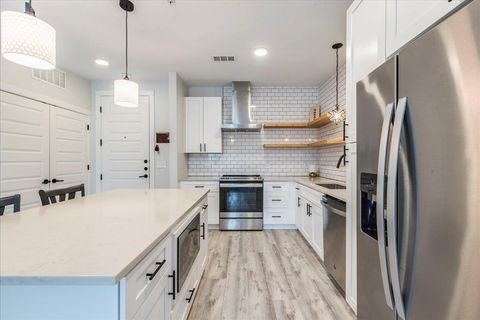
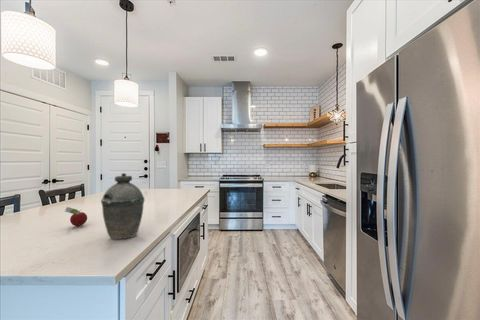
+ fruit (76, 216)
+ kettle (123, 204)
